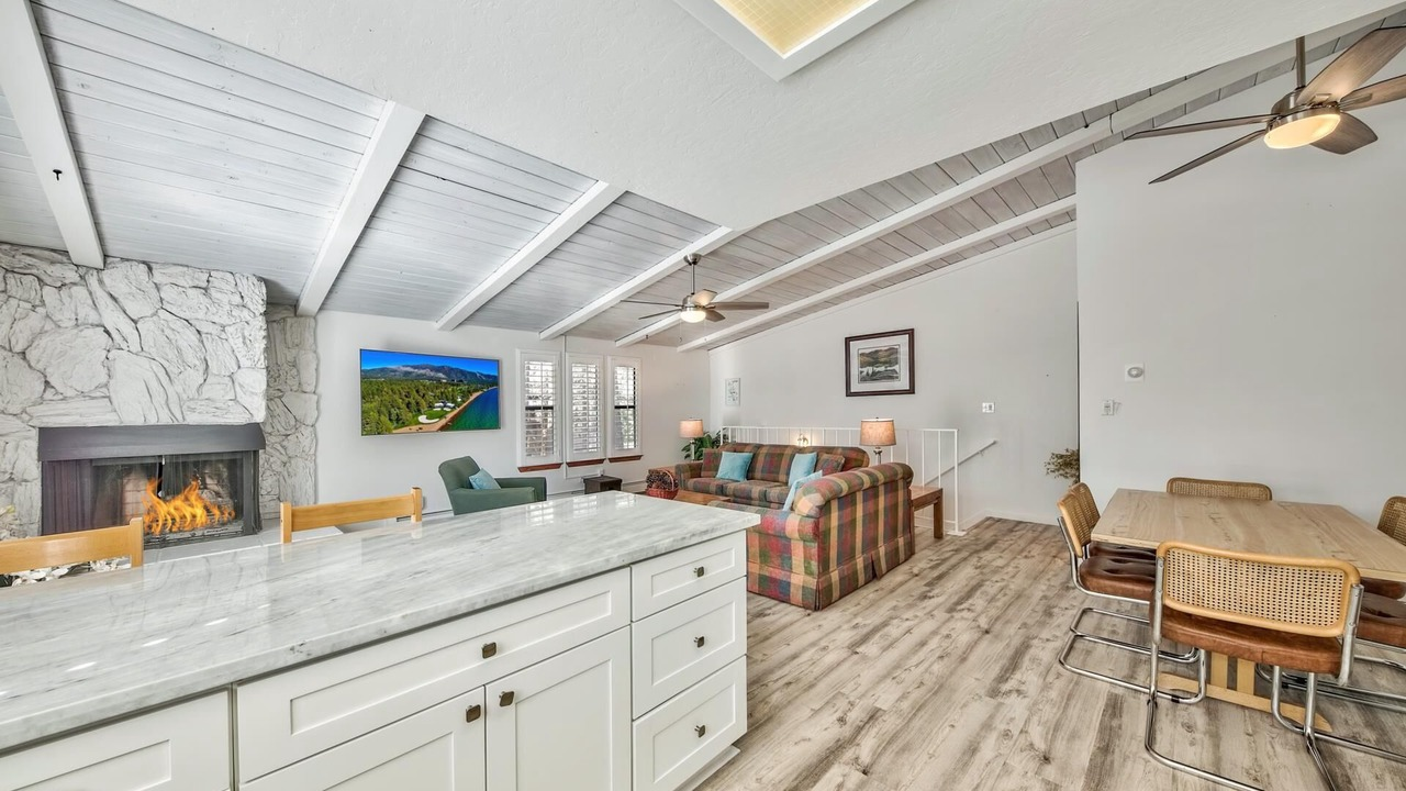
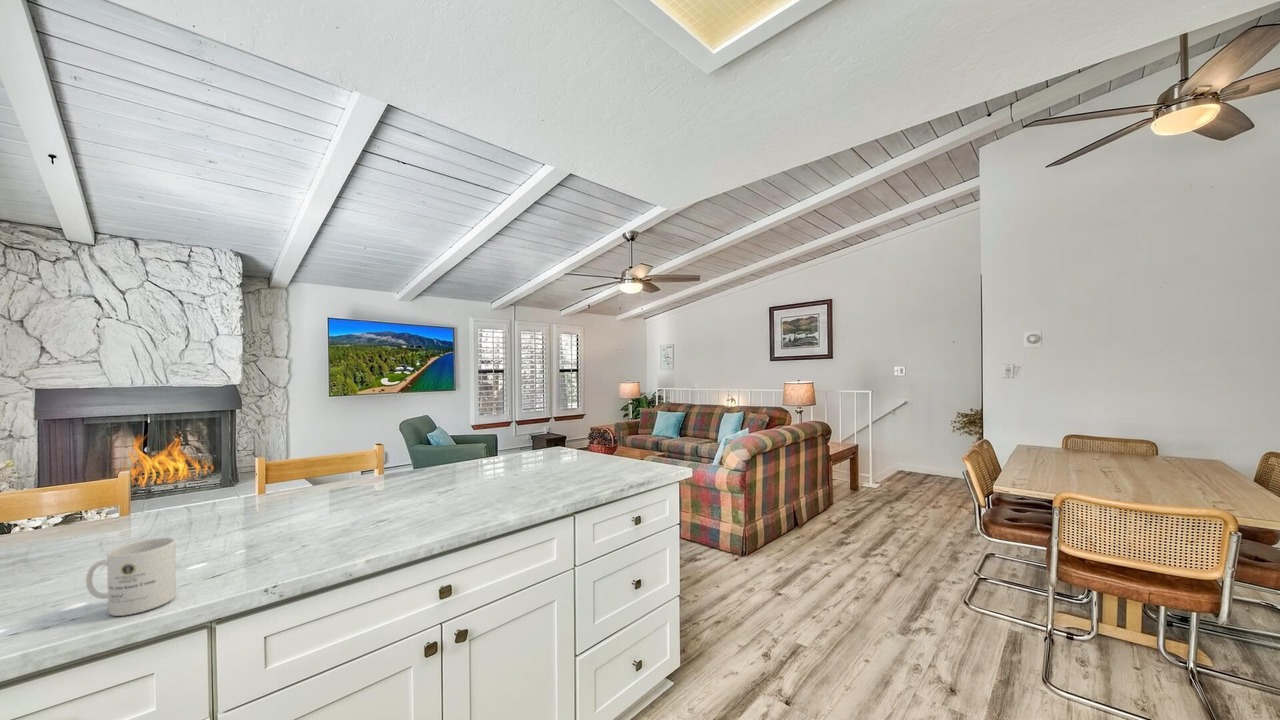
+ mug (130, 576)
